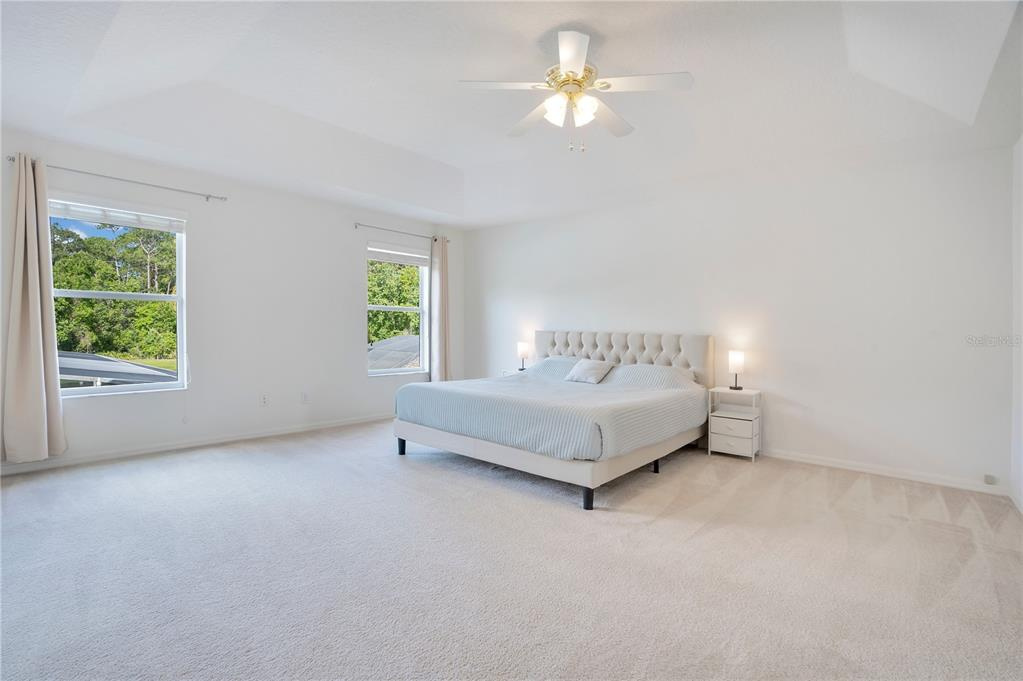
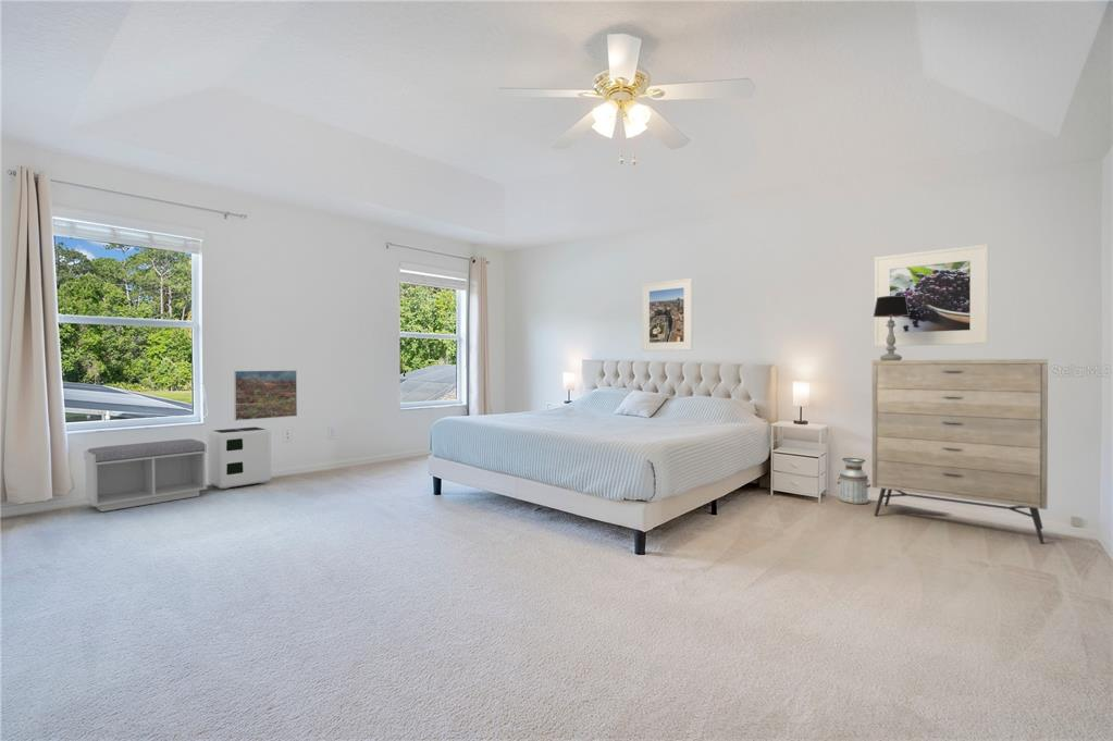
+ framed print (666, 316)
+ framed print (928, 298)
+ dresser (955, 441)
+ table lamp (890, 328)
+ planter (853, 480)
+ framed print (267, 394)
+ air purifier (239, 457)
+ bench (148, 471)
